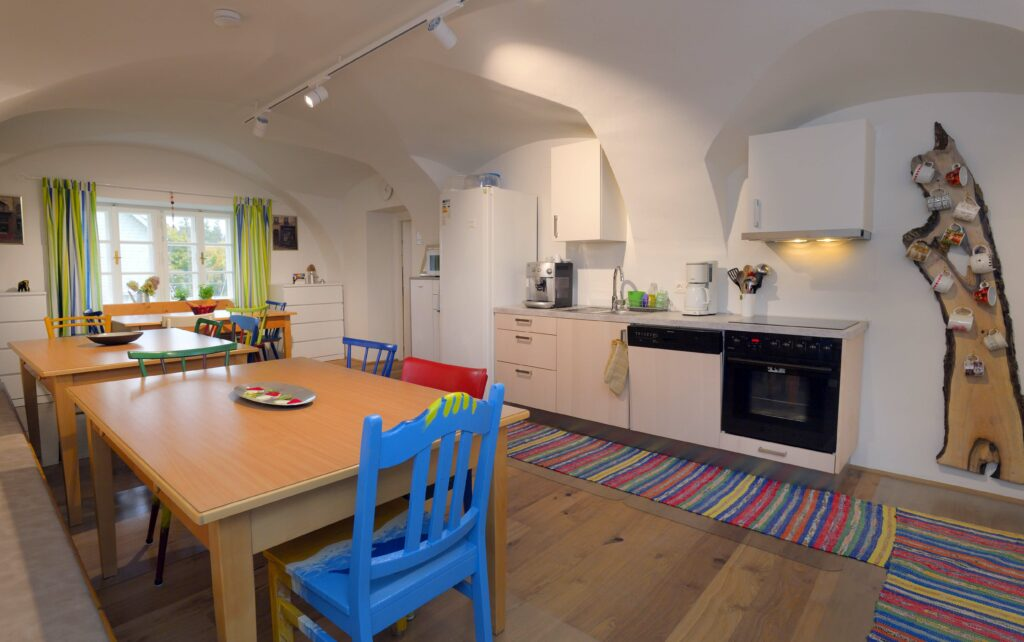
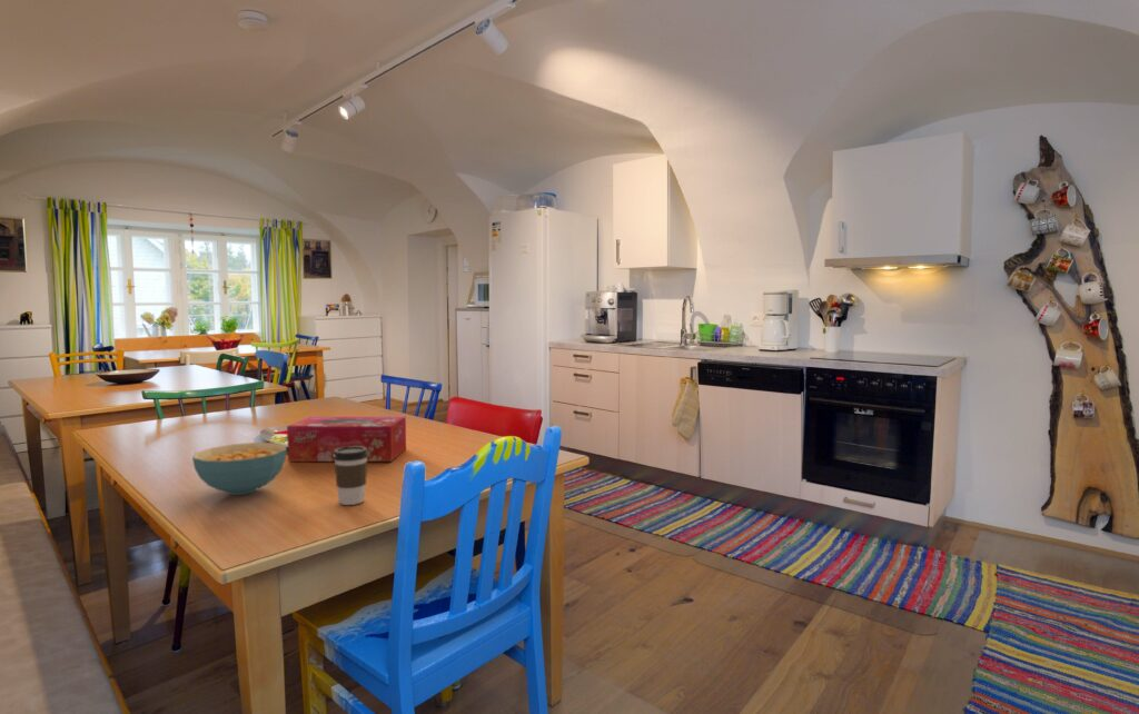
+ tissue box (349, 437)
+ coffee cup (350, 475)
+ cereal bowl (241, 470)
